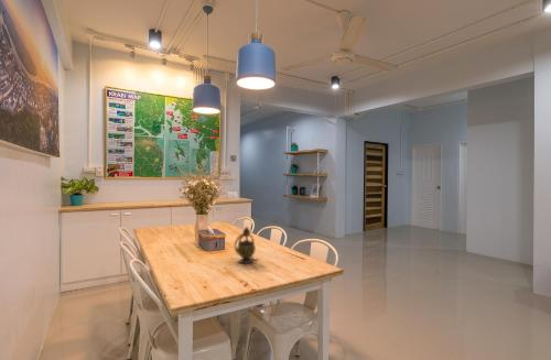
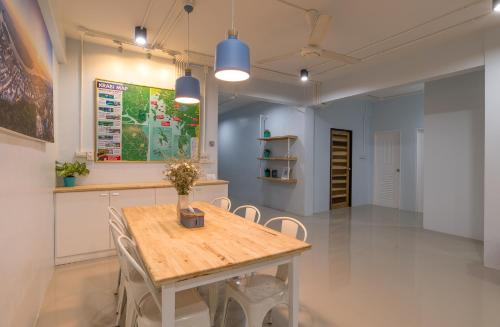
- teapot (248, 244)
